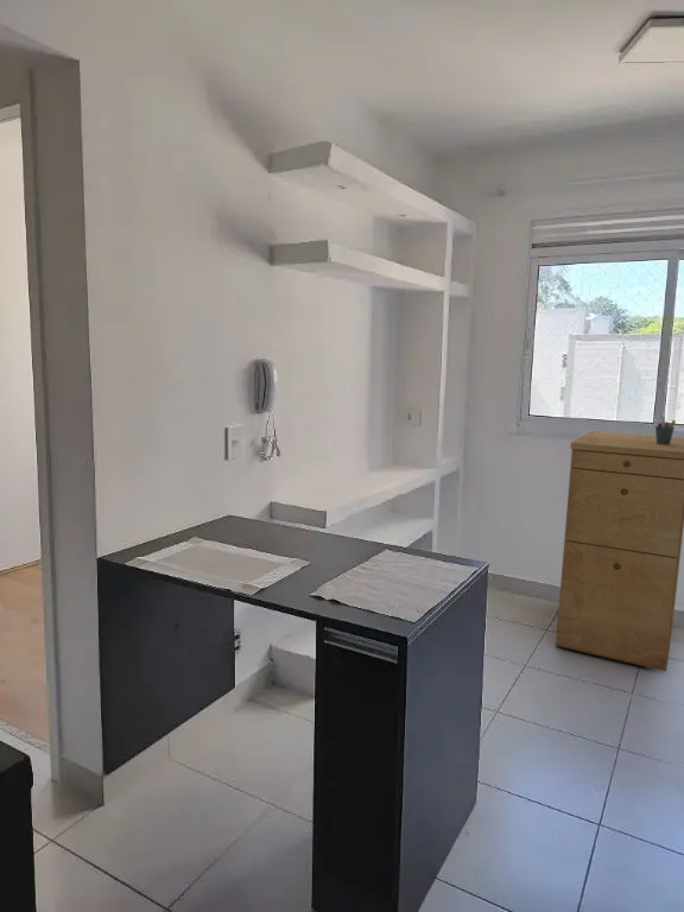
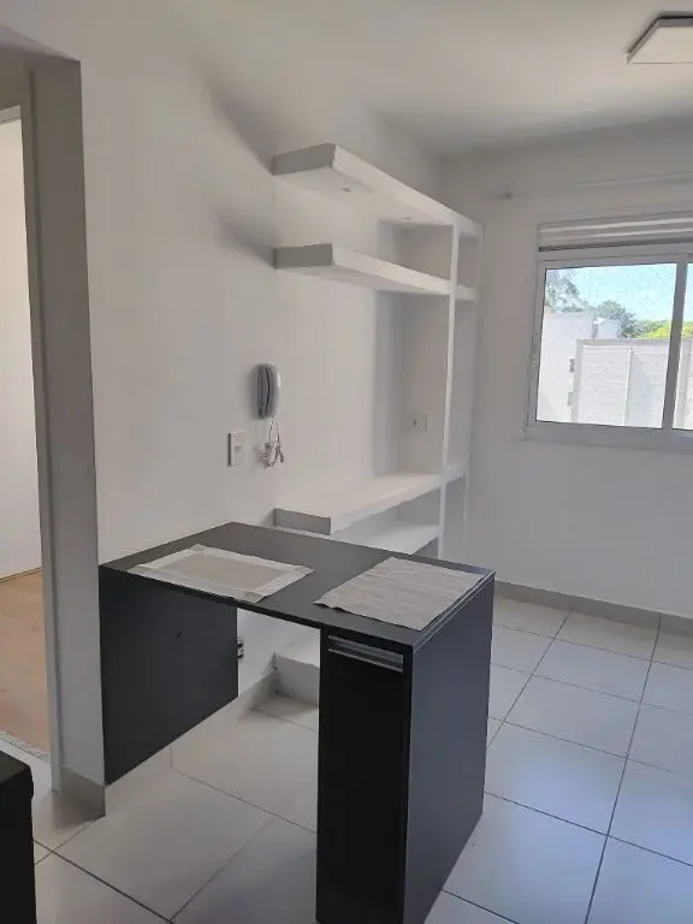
- pen holder (664, 430)
- filing cabinet (625, 540)
